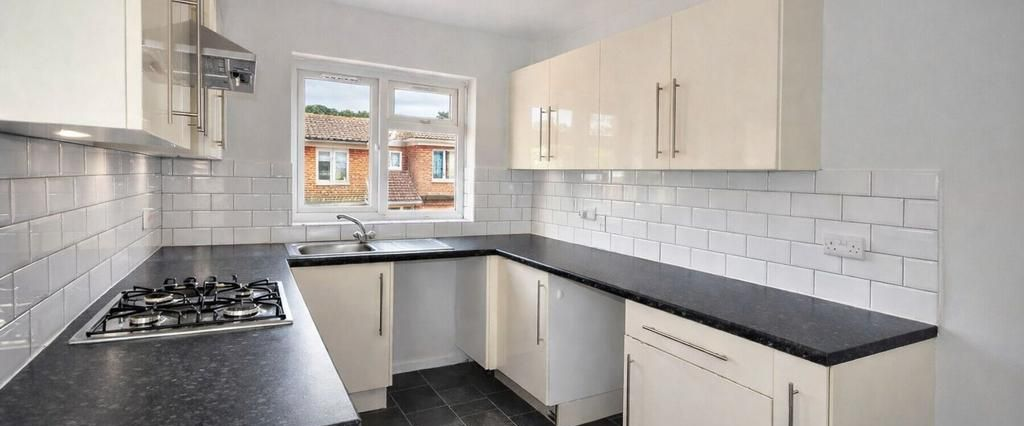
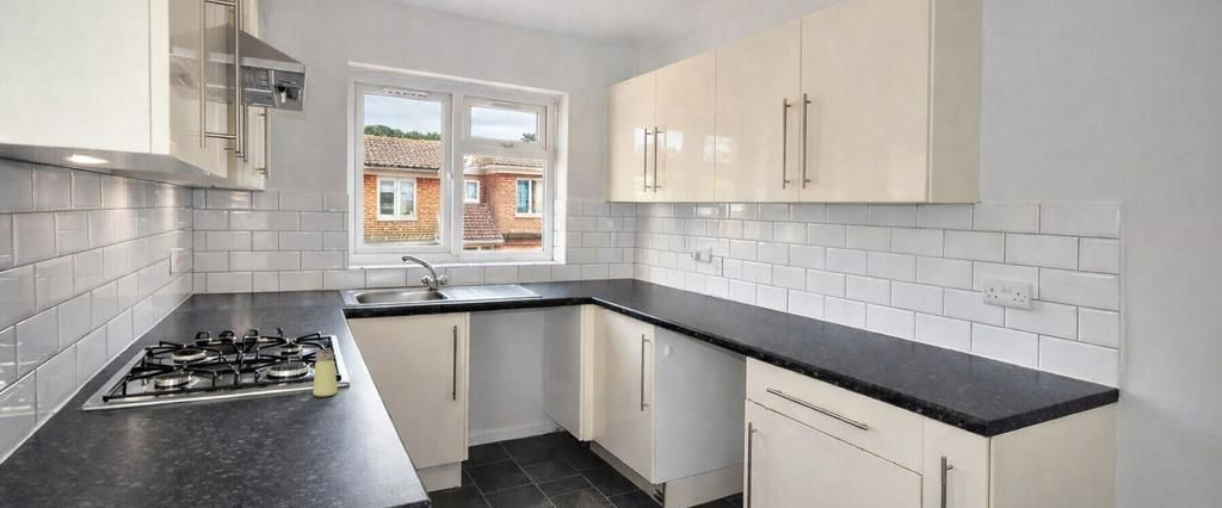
+ saltshaker (325, 372)
